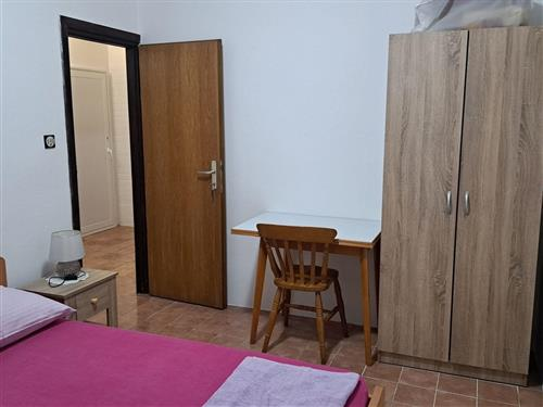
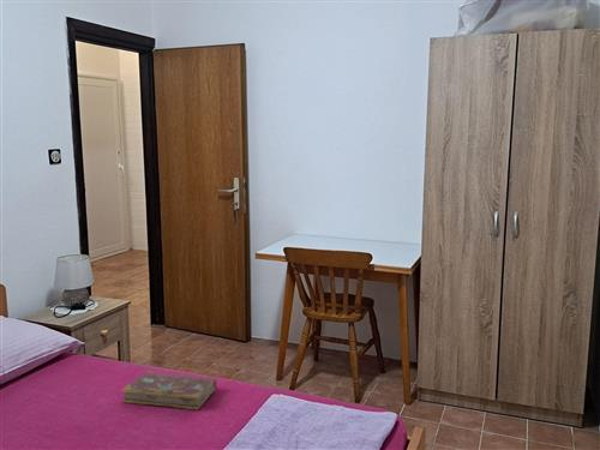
+ book (170, 388)
